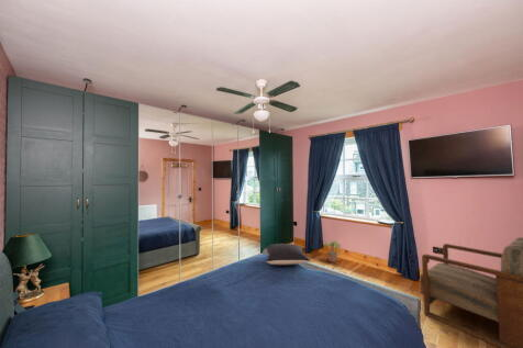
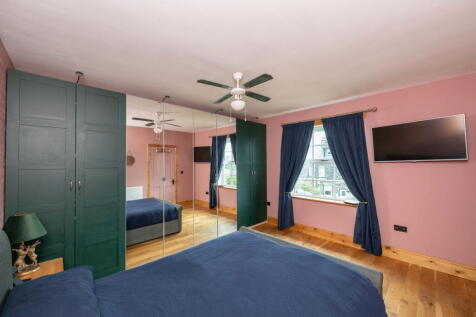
- potted plant (335, 250)
- armchair (475, 278)
- pillow (286, 254)
